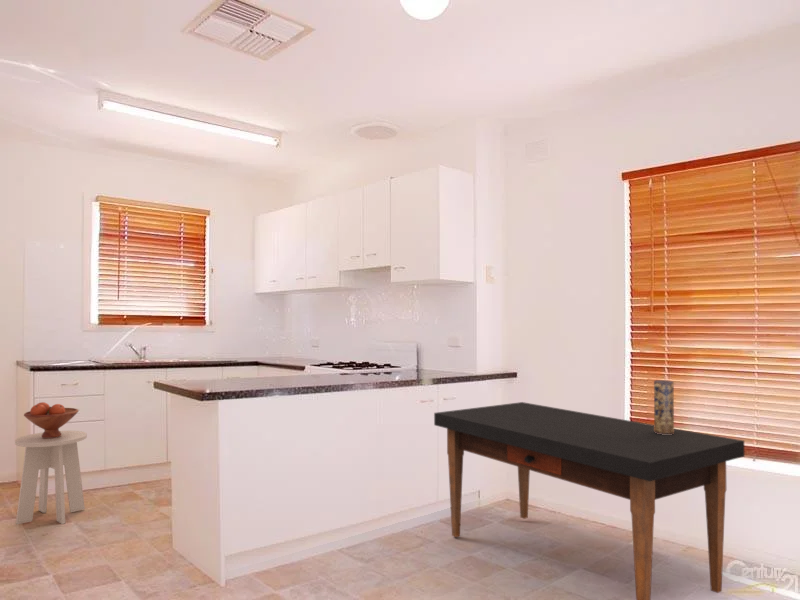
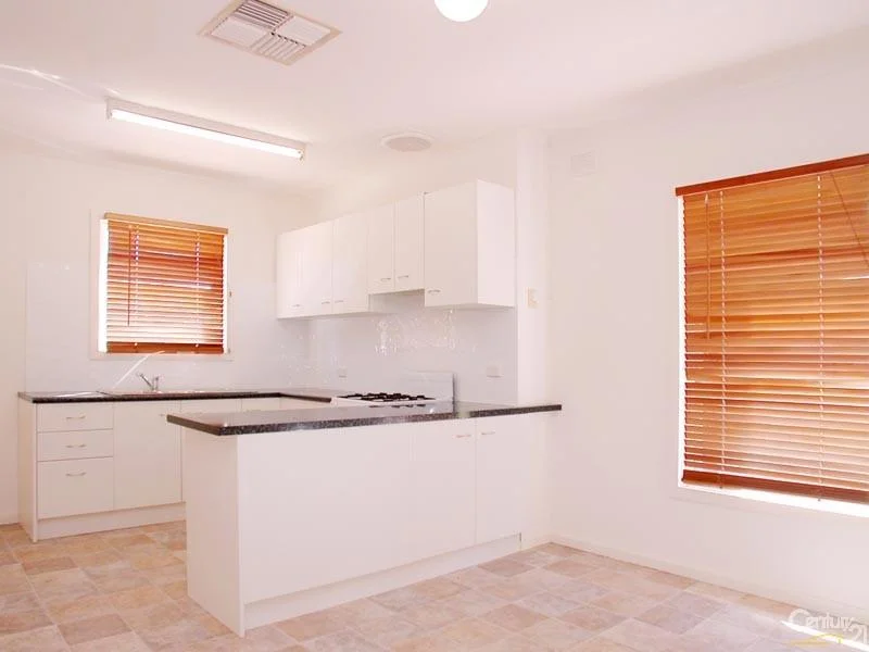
- vase (663, 406)
- fruit bowl (51, 419)
- dining table (571, 482)
- side table (55, 476)
